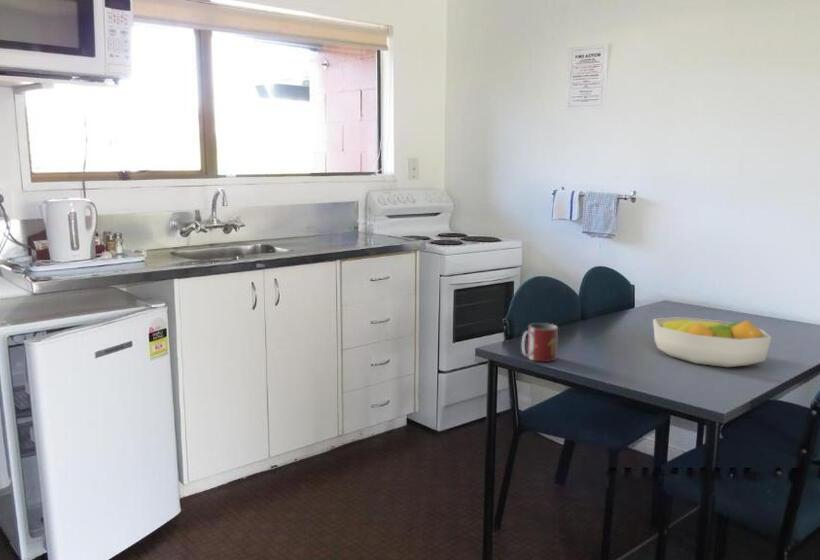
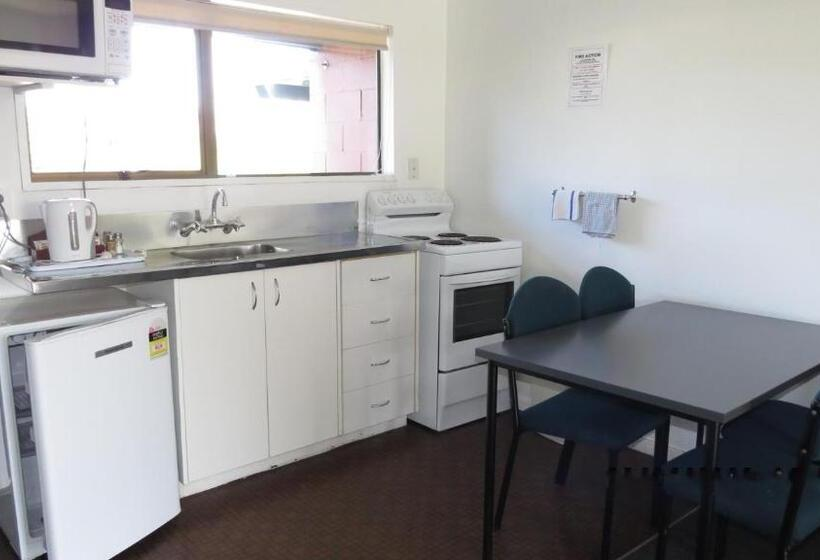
- fruit bowl (708, 335)
- mug (538, 342)
